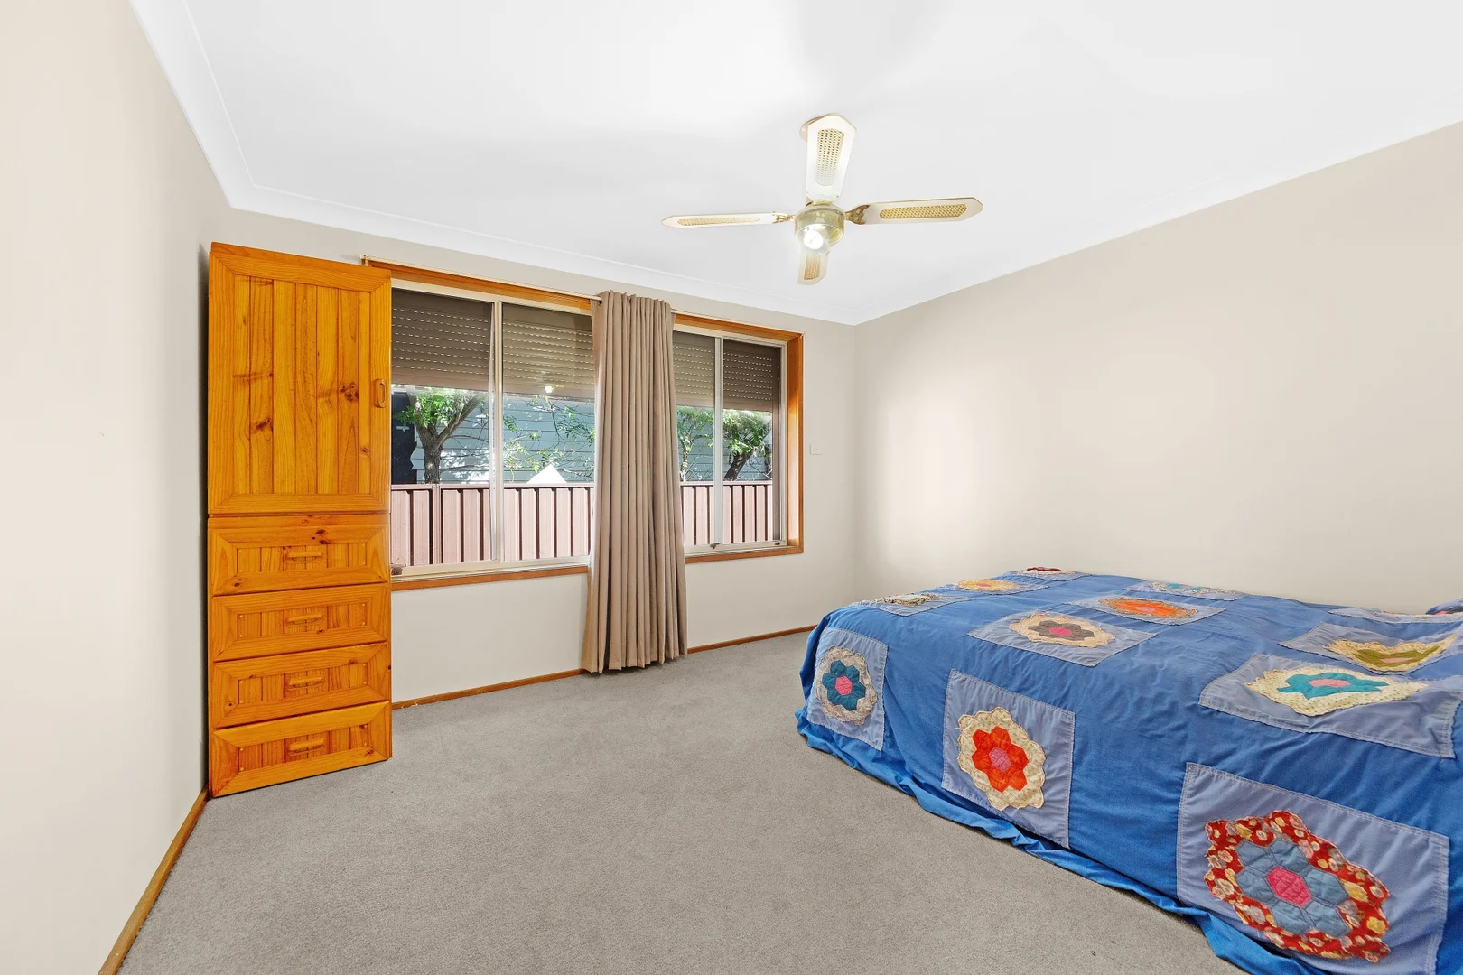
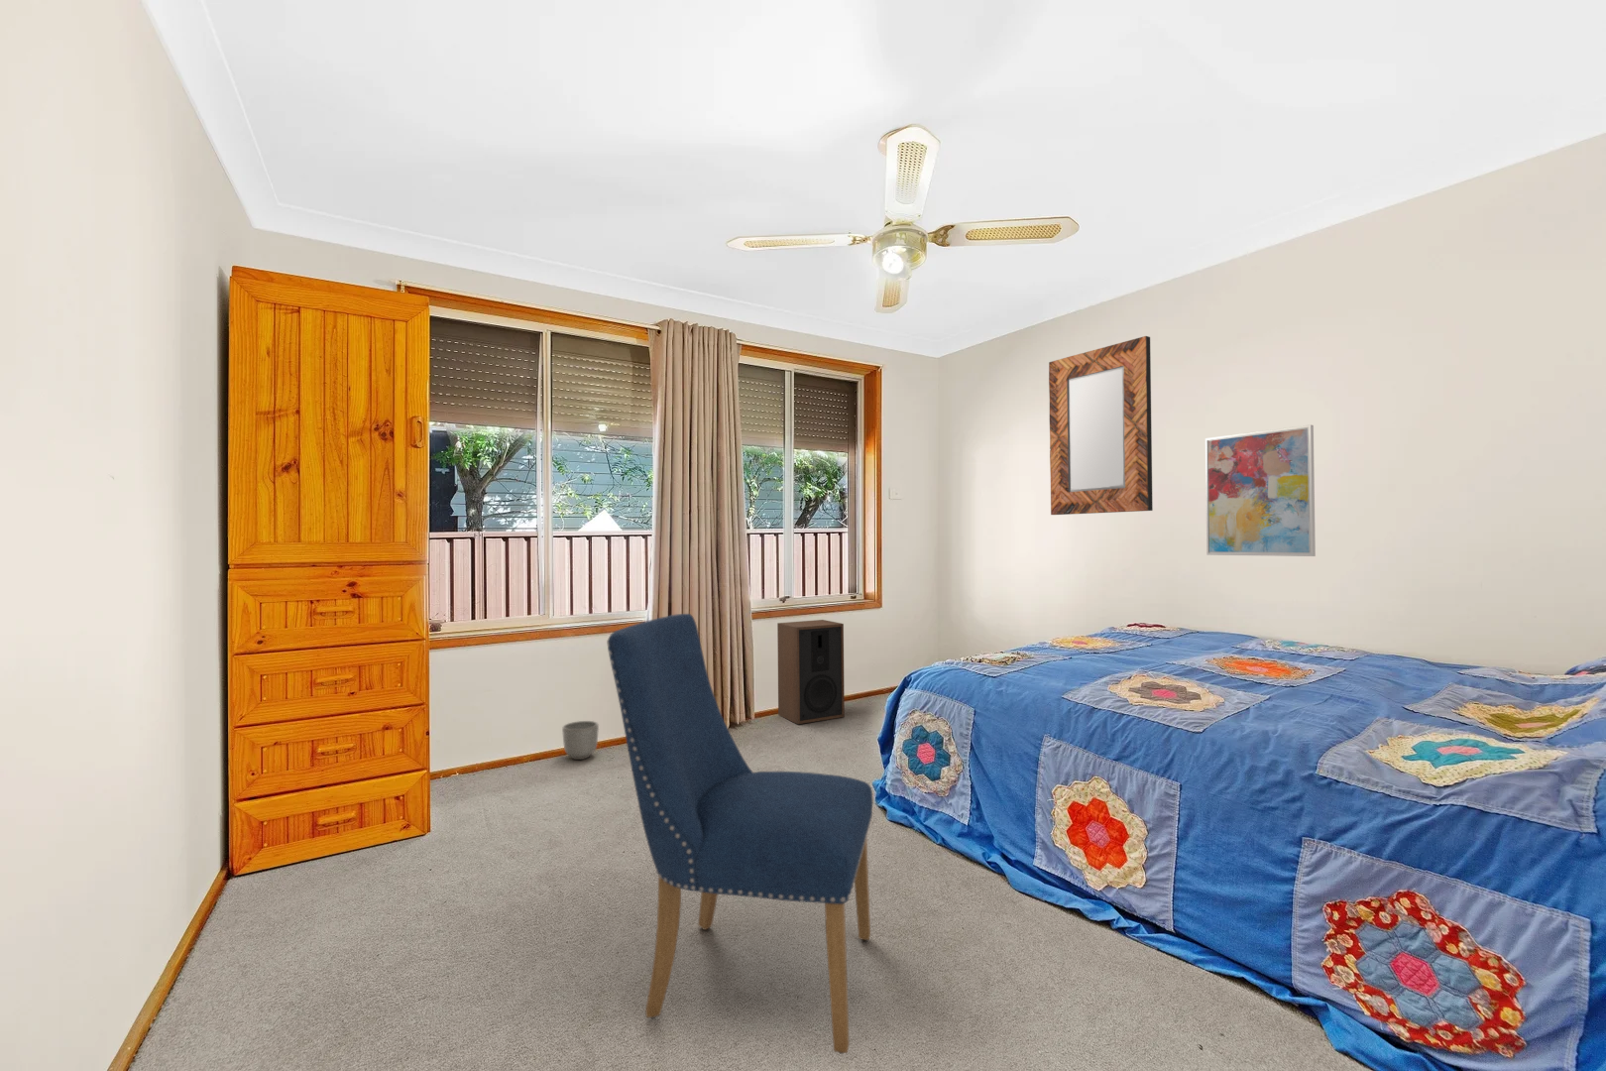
+ home mirror (1097, 432)
+ speaker (810, 669)
+ wall art (1257, 494)
+ chair (744, 798)
+ planter (580, 741)
